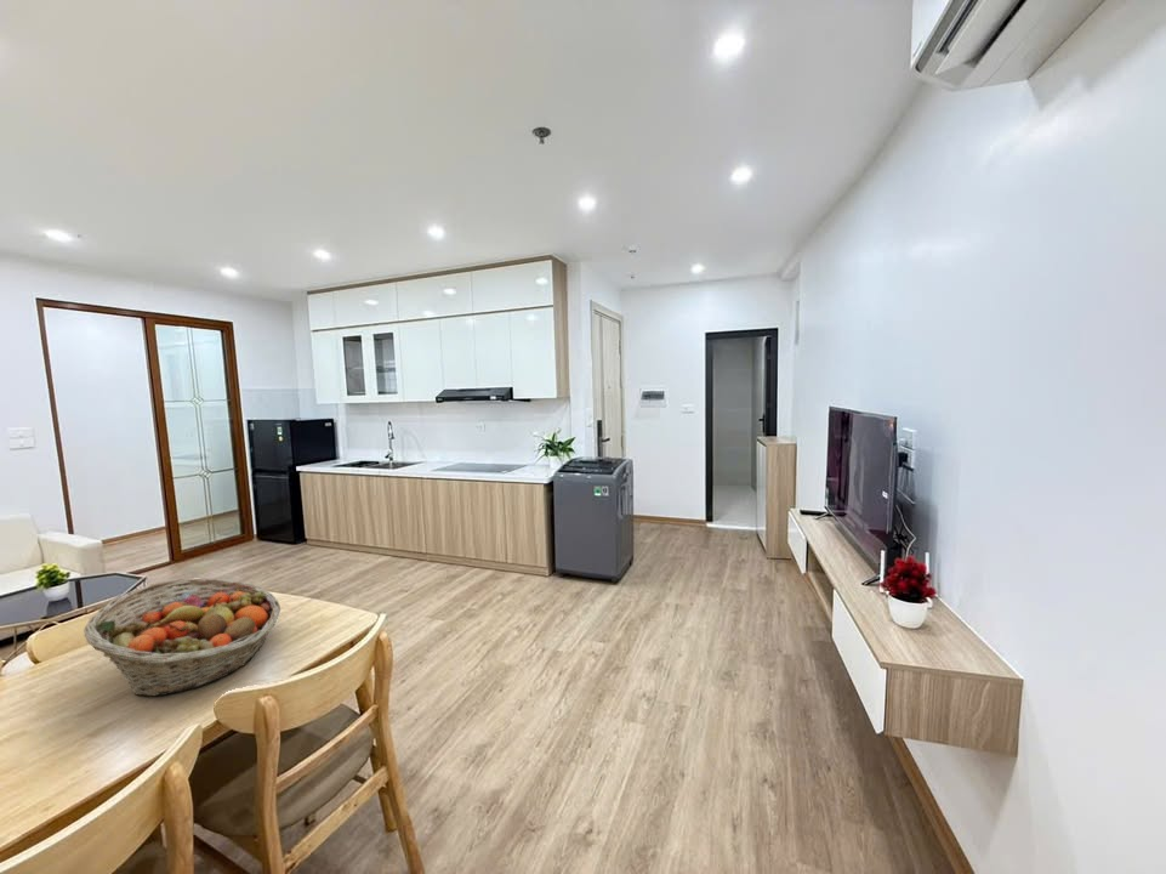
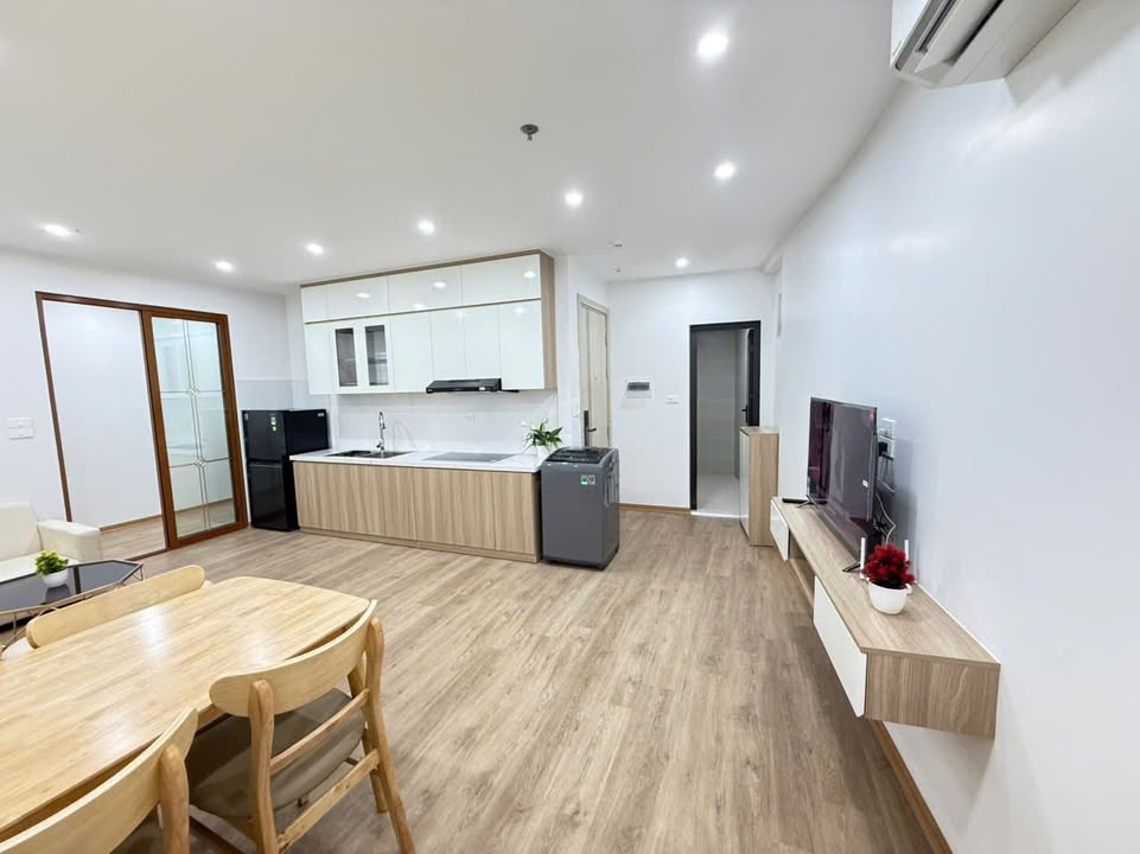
- fruit basket (194, 626)
